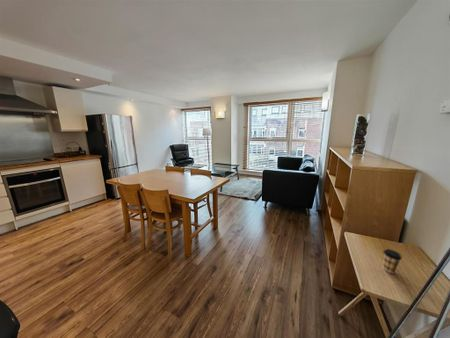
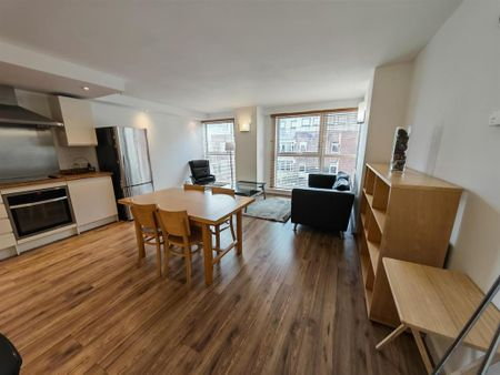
- coffee cup (390, 261)
